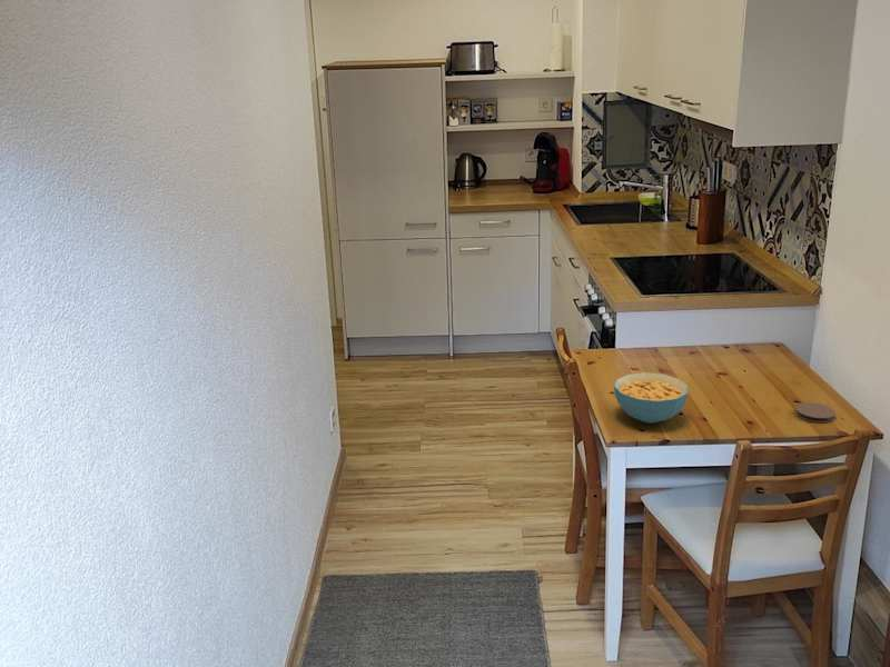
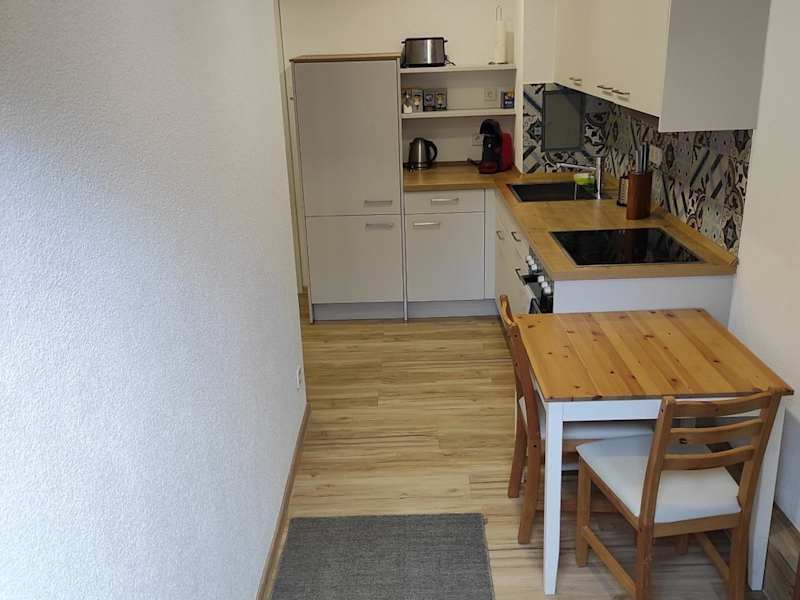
- coaster (814, 412)
- cereal bowl (650, 402)
